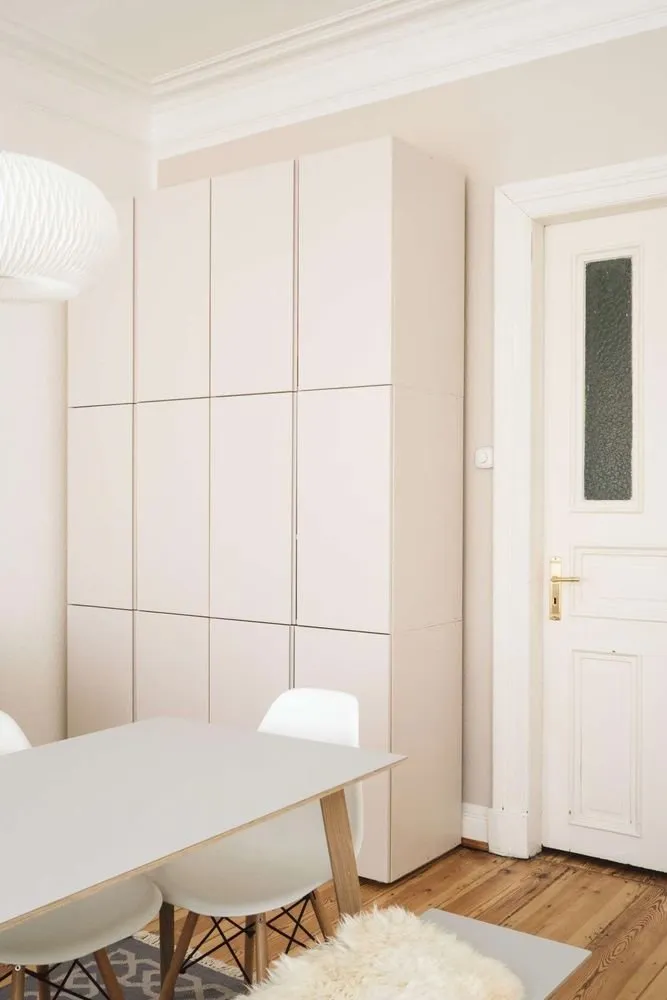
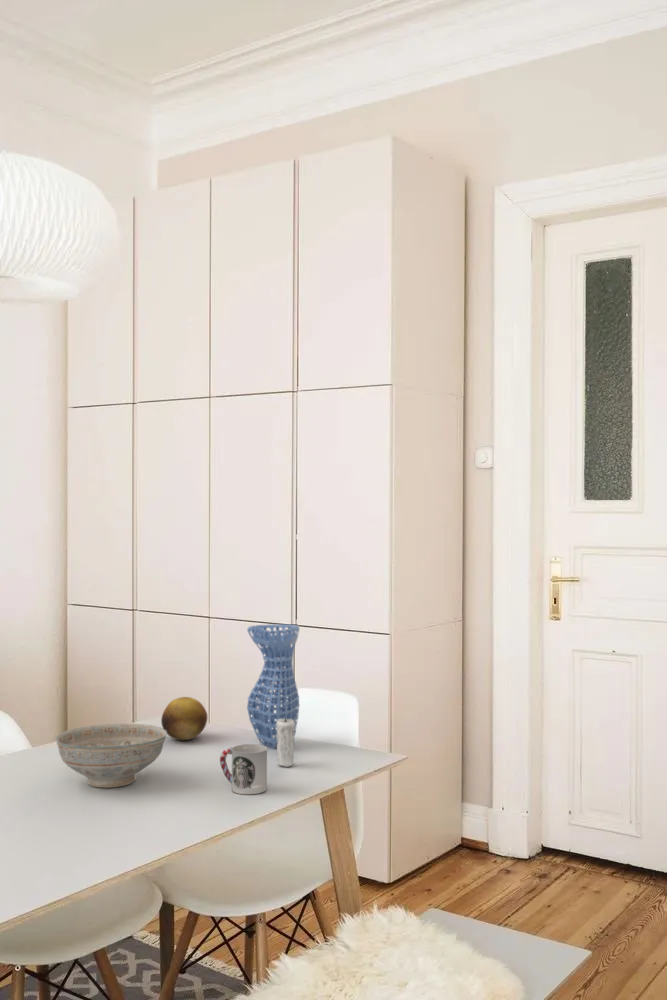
+ fruit (183, 717)
+ candle (285, 737)
+ cup (242, 767)
+ vase (272, 686)
+ decorative bowl (111, 757)
